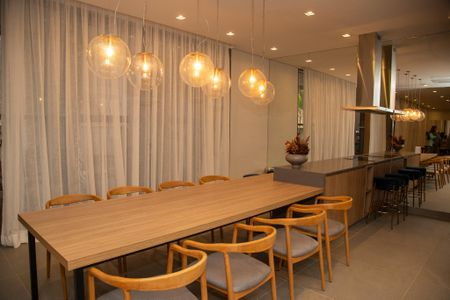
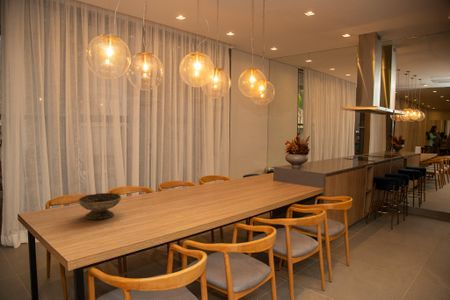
+ decorative bowl (100, 206)
